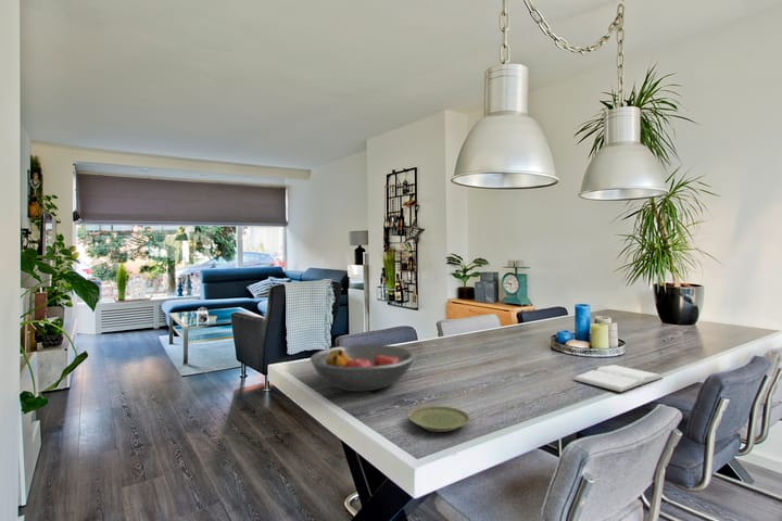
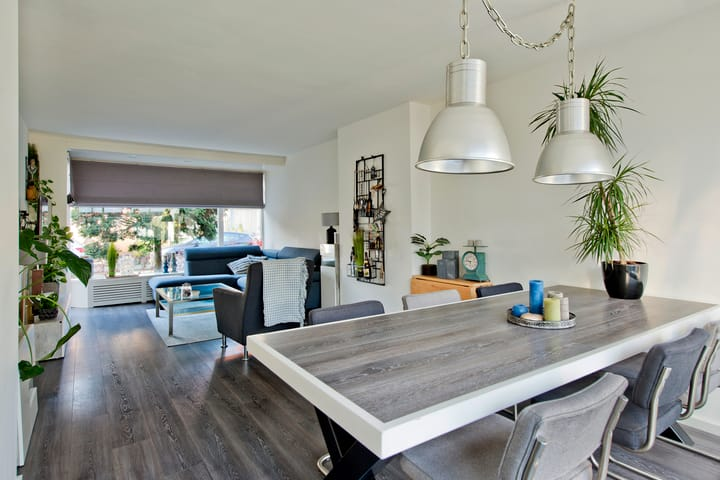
- fruit bowl (363, 366)
- plate (439, 419)
- book (618, 376)
